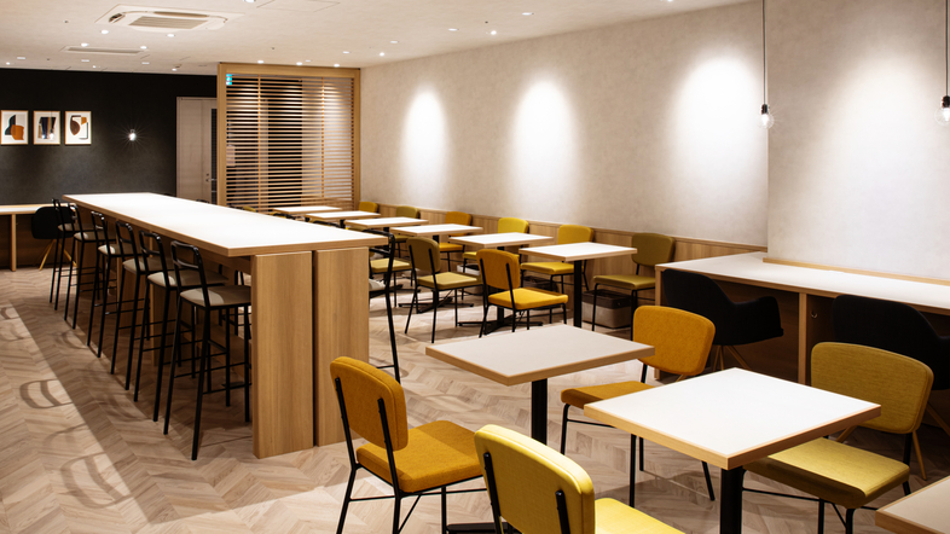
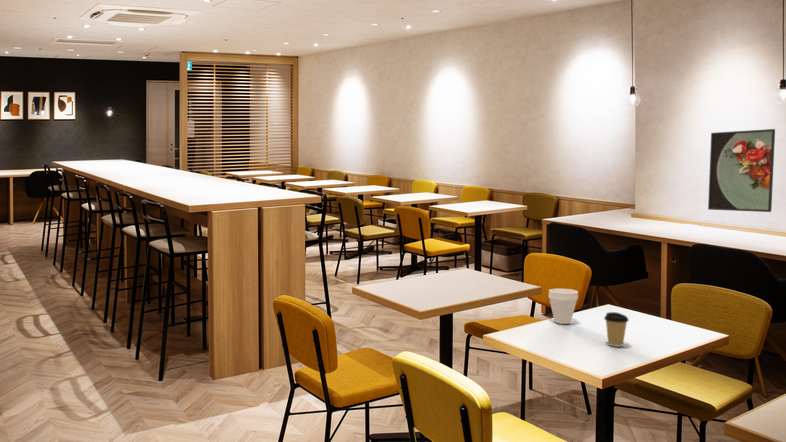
+ cup (562, 306)
+ coffee cup (615, 329)
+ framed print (740, 171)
